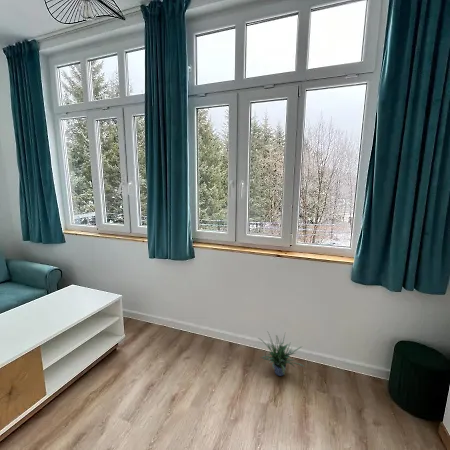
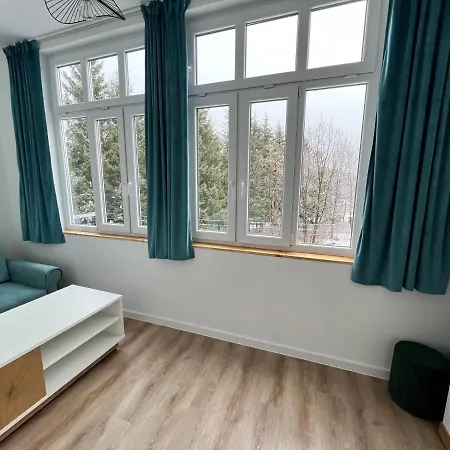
- potted plant (280, 352)
